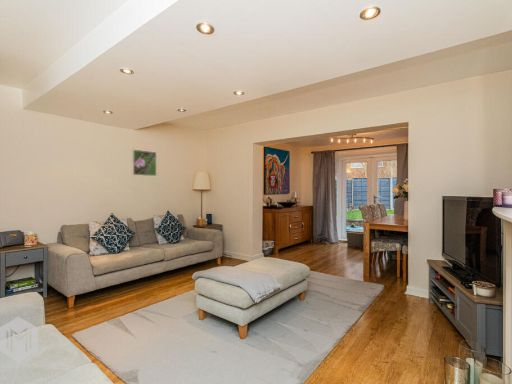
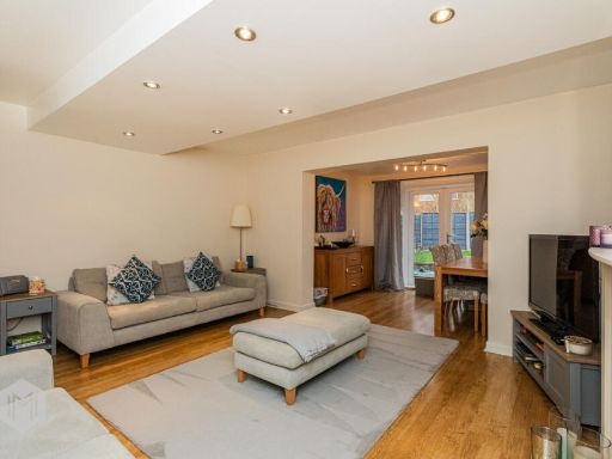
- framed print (144, 163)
